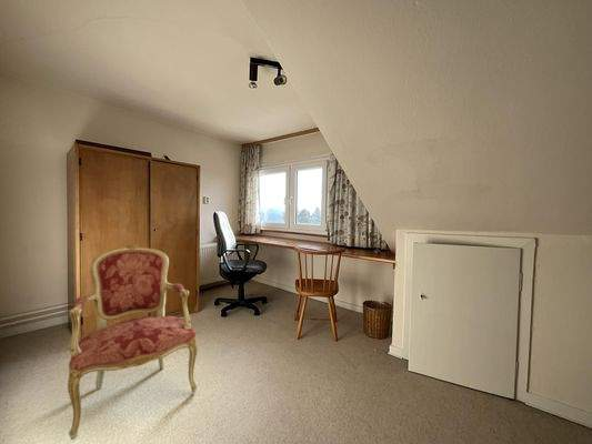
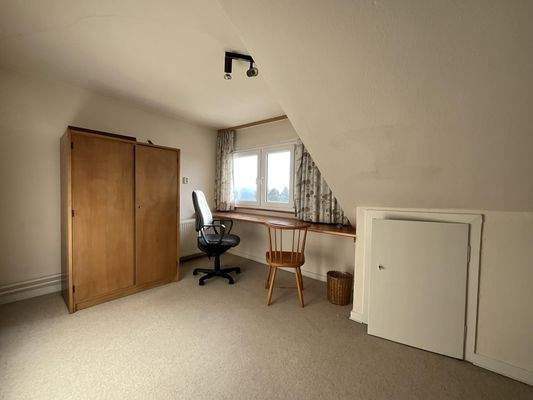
- armchair (134, 320)
